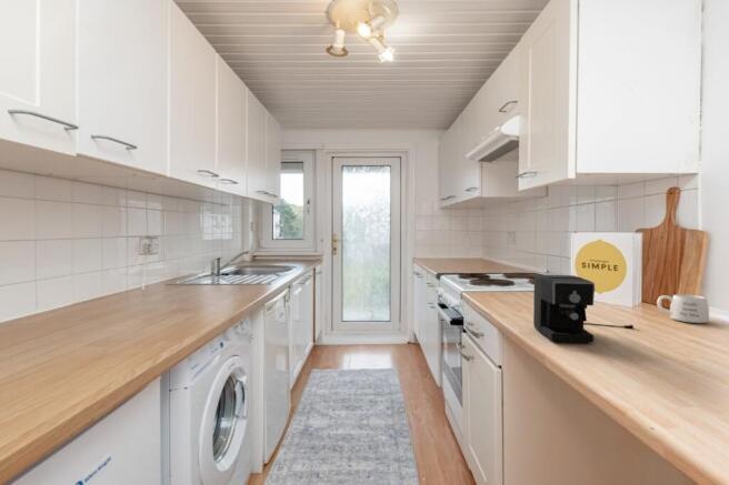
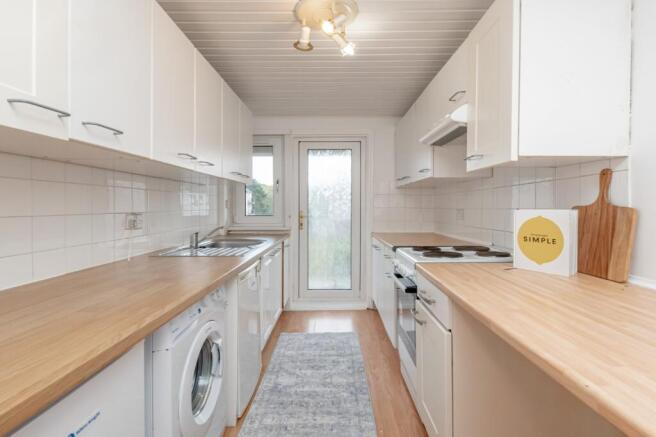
- mug (681, 307)
- coffee maker (592, 304)
